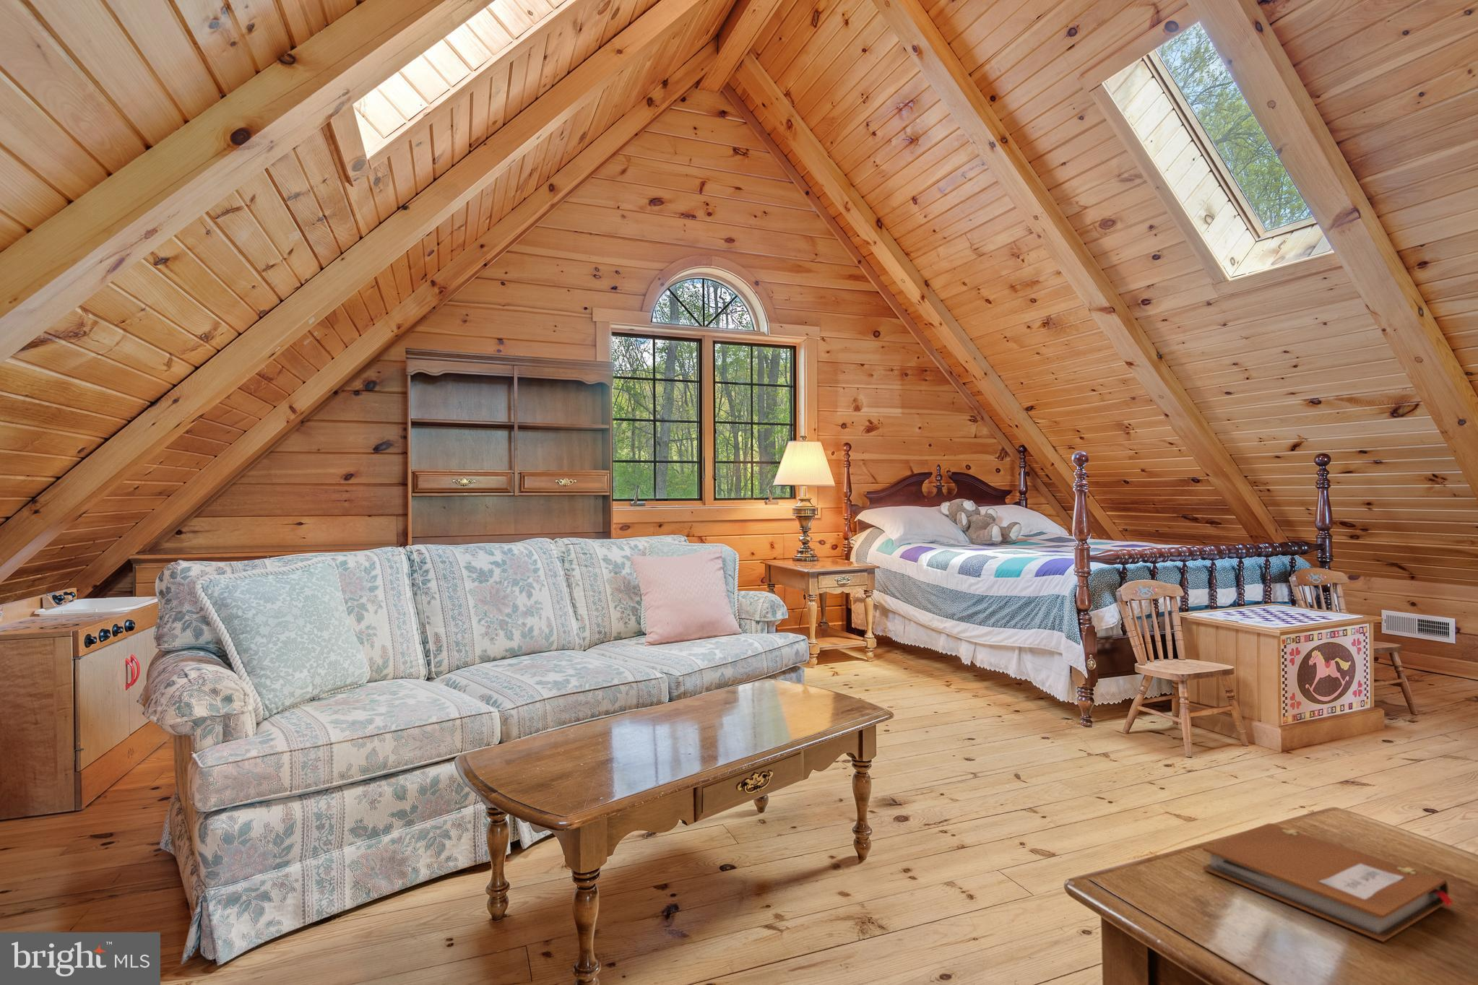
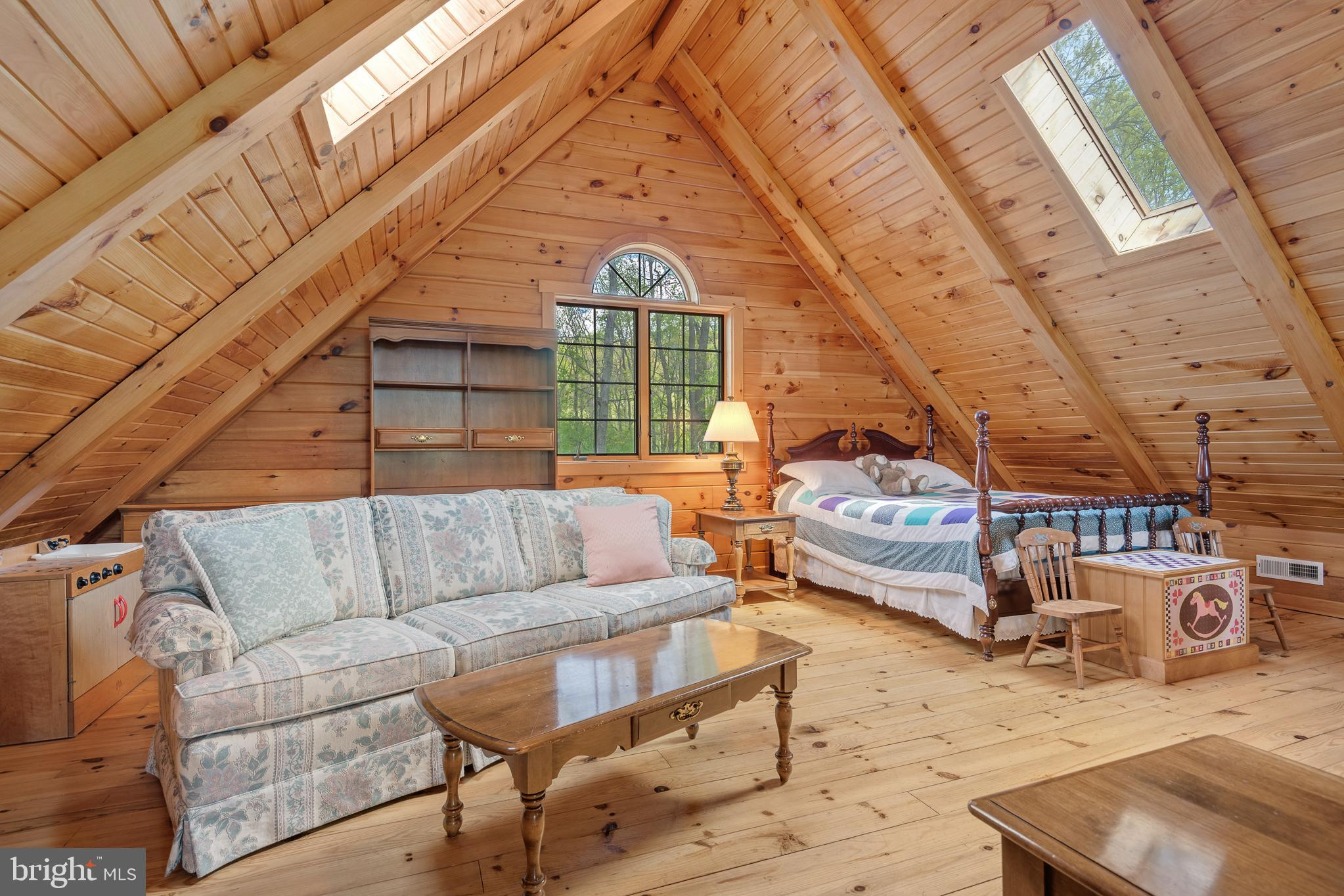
- notebook (1325, 875)
